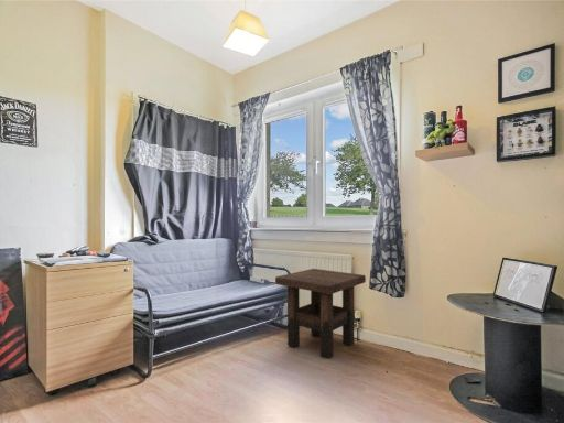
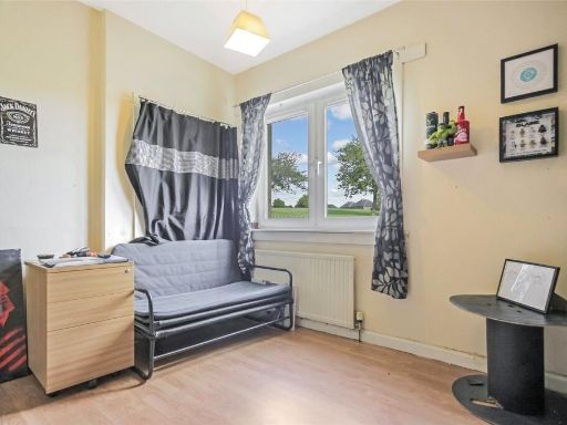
- side table (321, 310)
